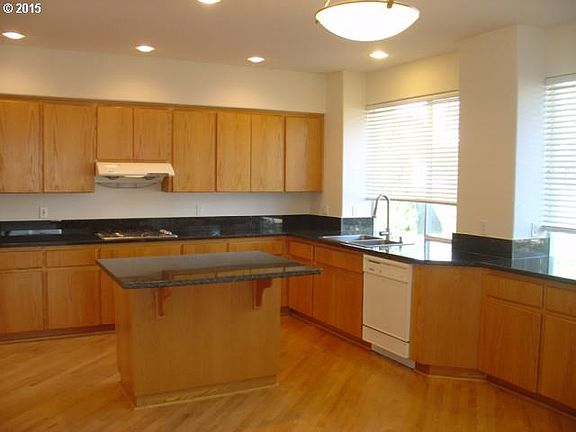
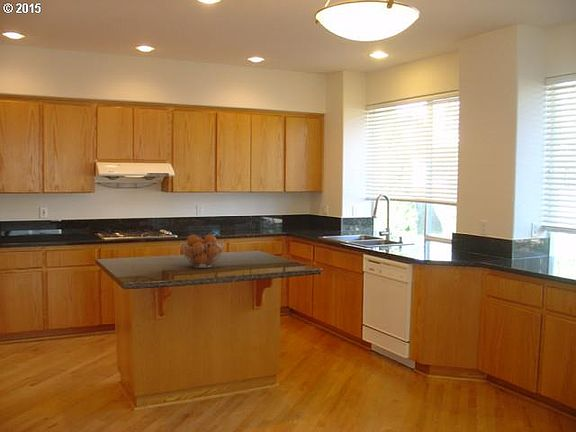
+ fruit basket (202, 250)
